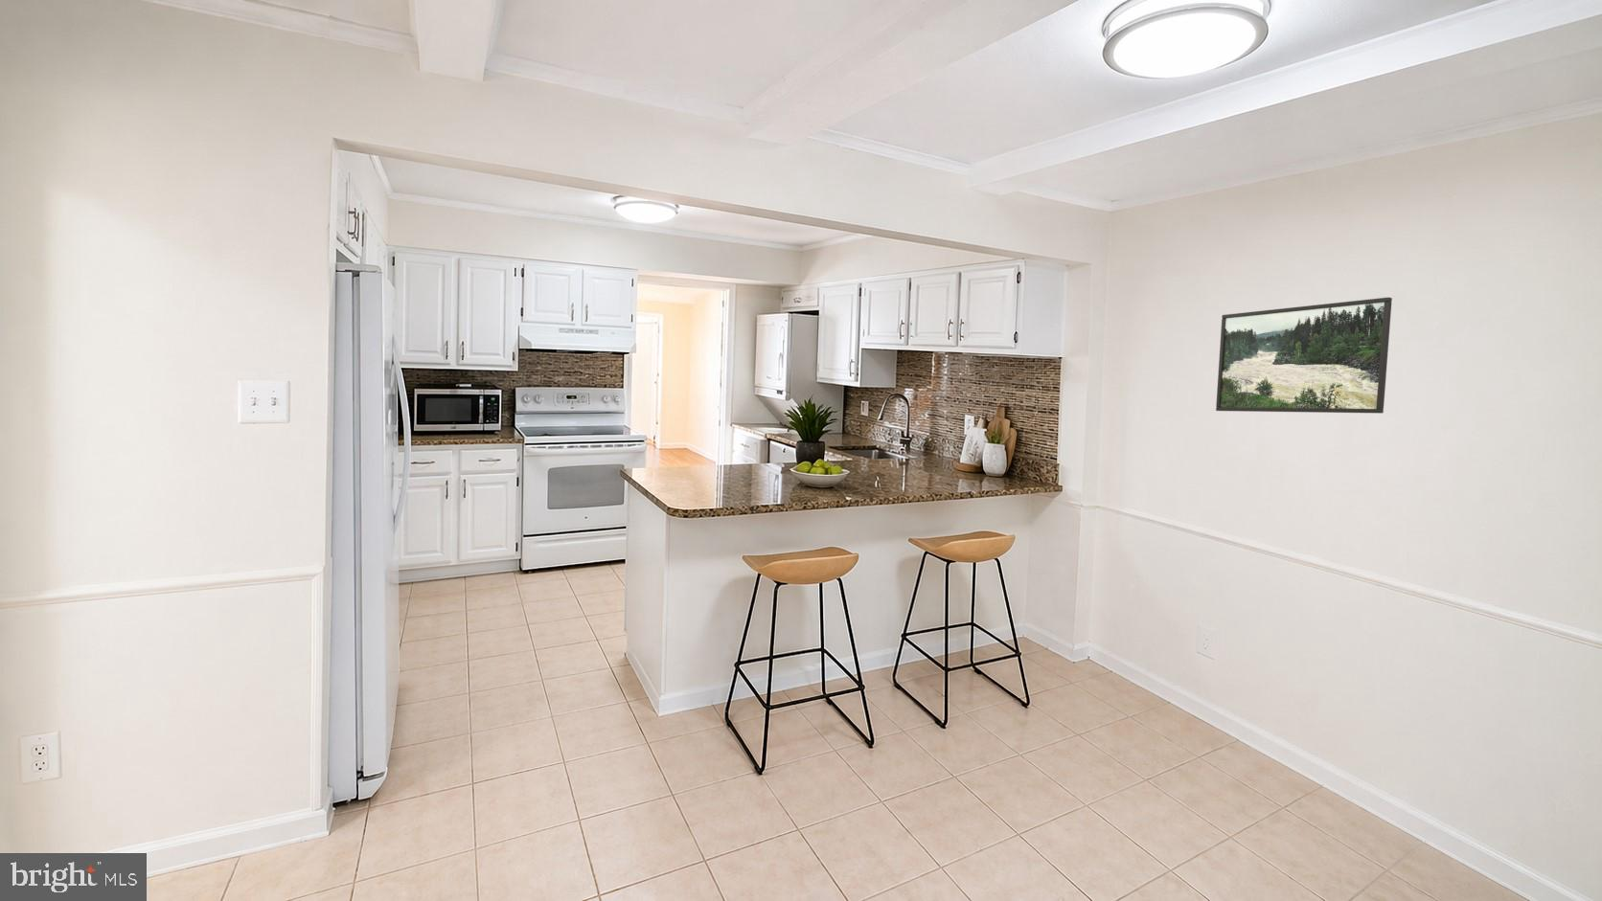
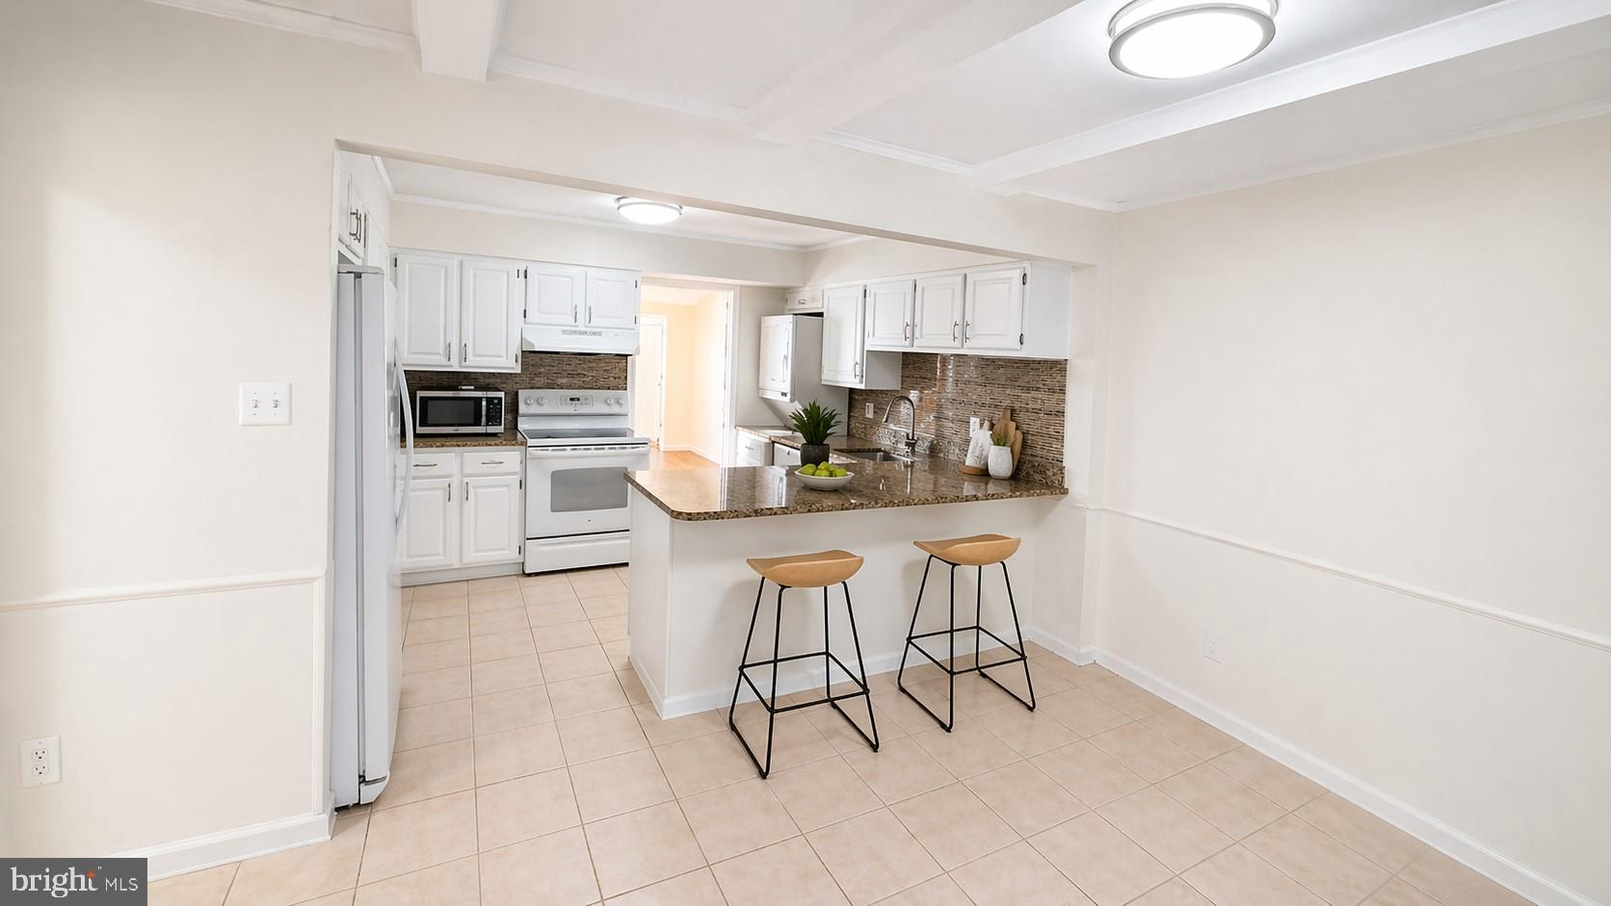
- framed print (1295, 359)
